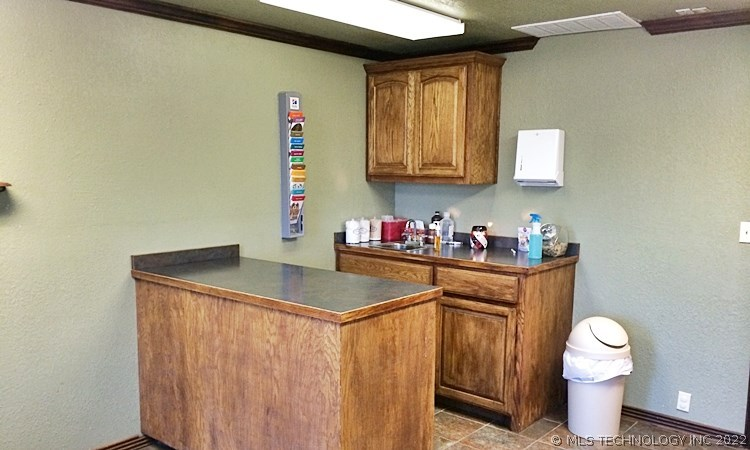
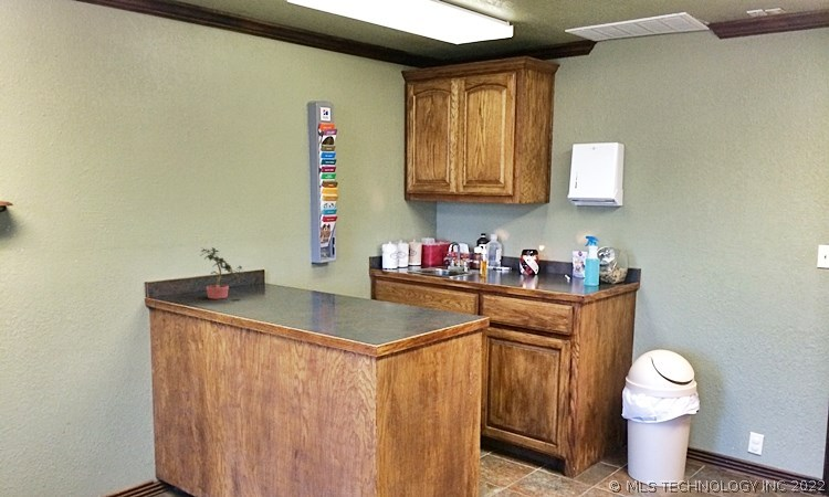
+ potted plant (220, 273)
